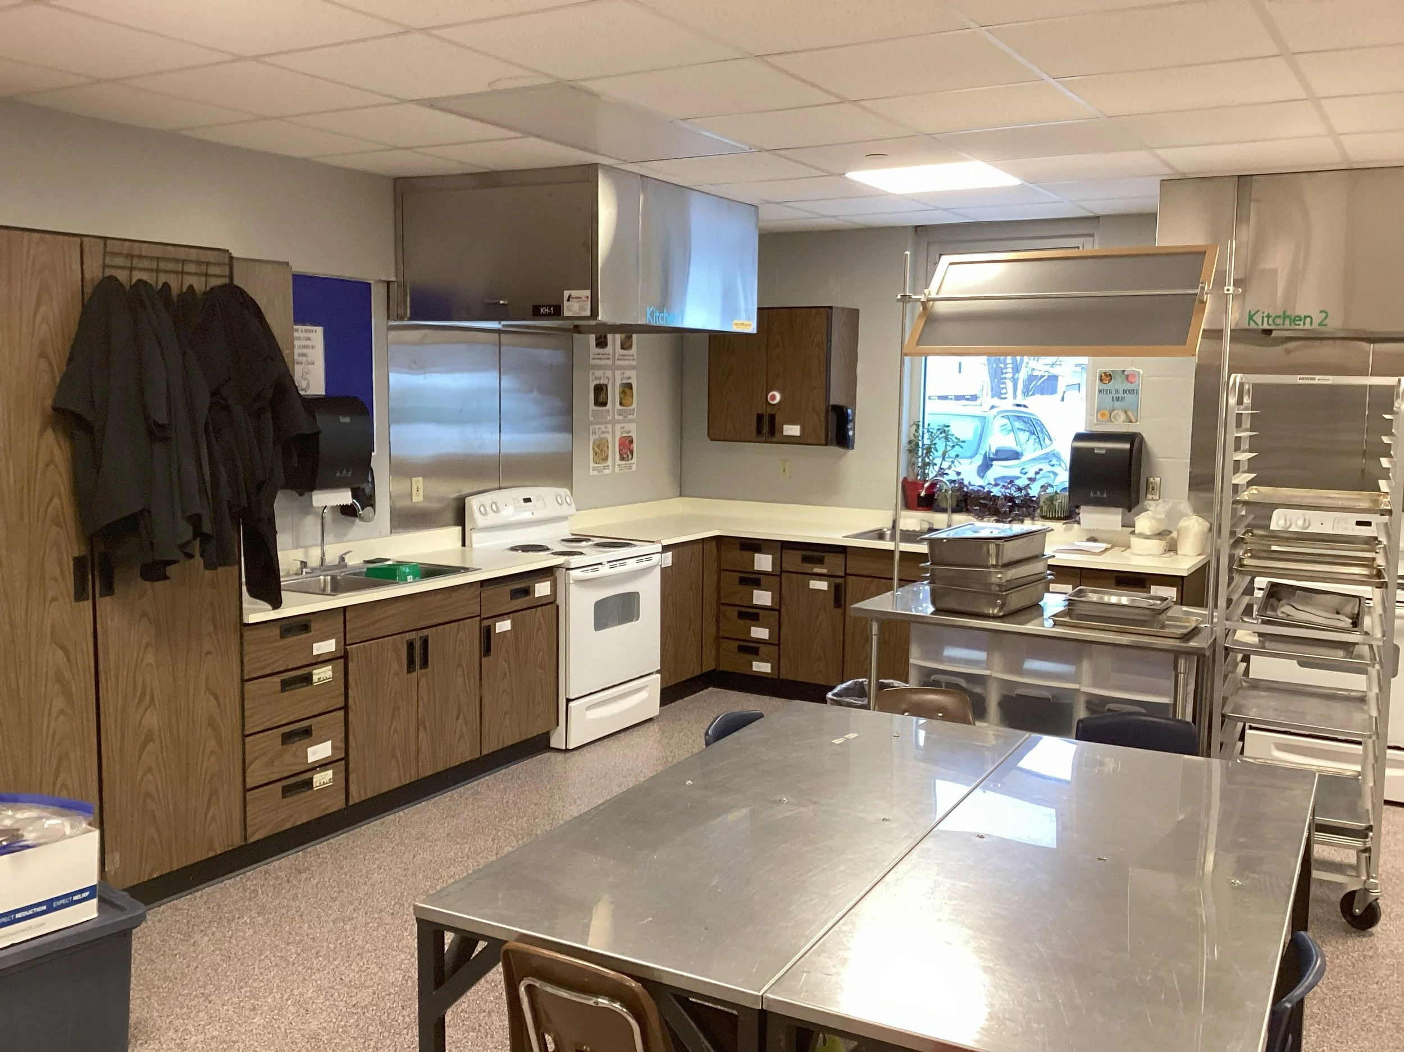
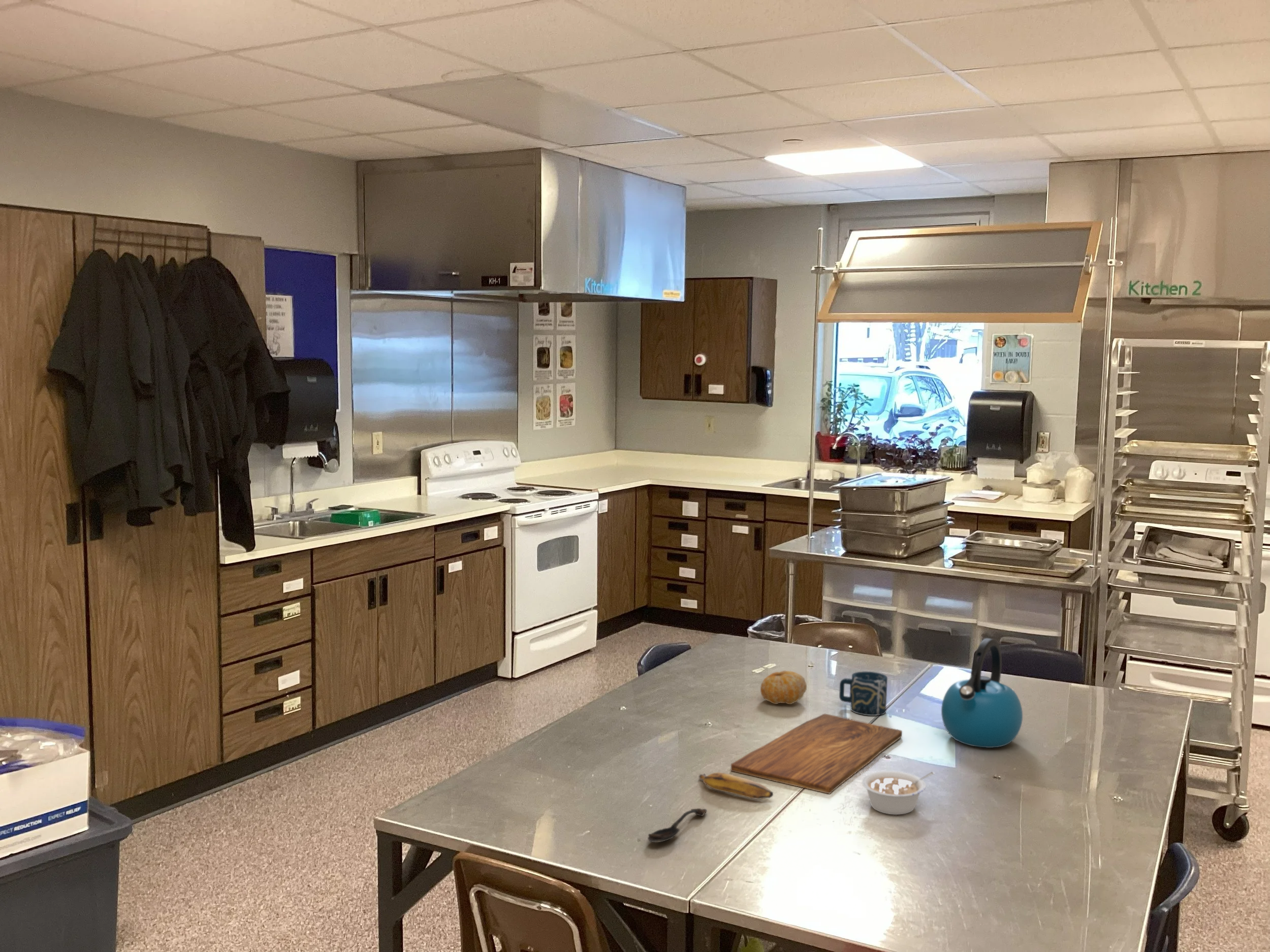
+ cup (863, 692)
+ legume (894, 791)
+ kettle (981, 691)
+ banana (730, 782)
+ spoon (679, 823)
+ fruit (783, 686)
+ cutting board (822, 749)
